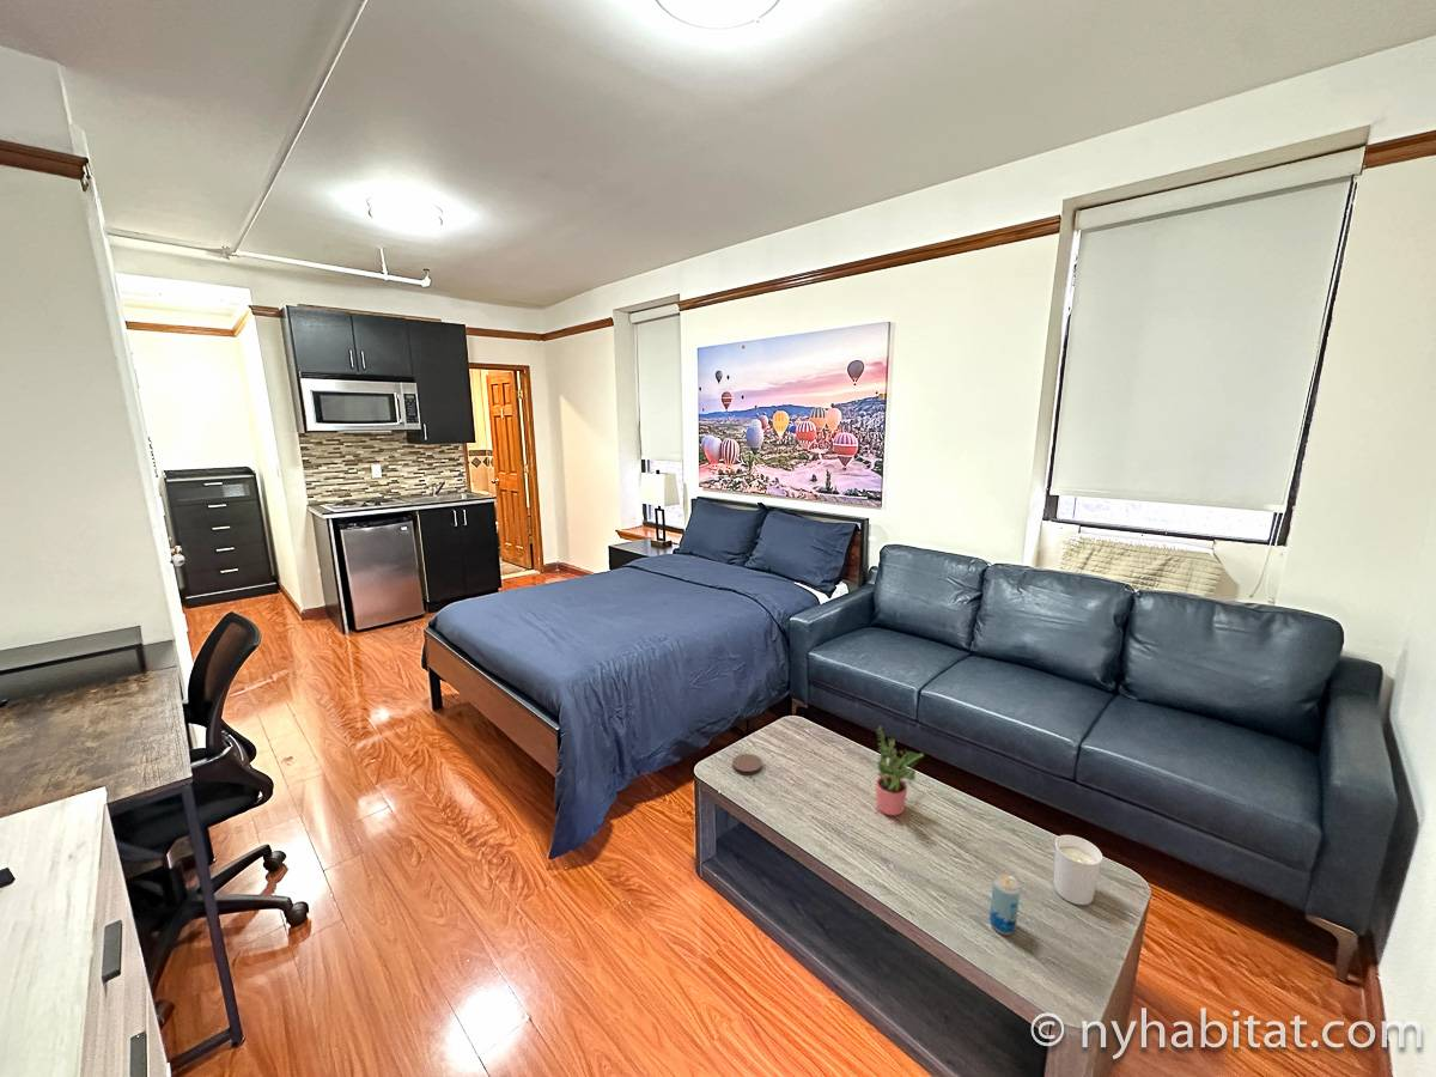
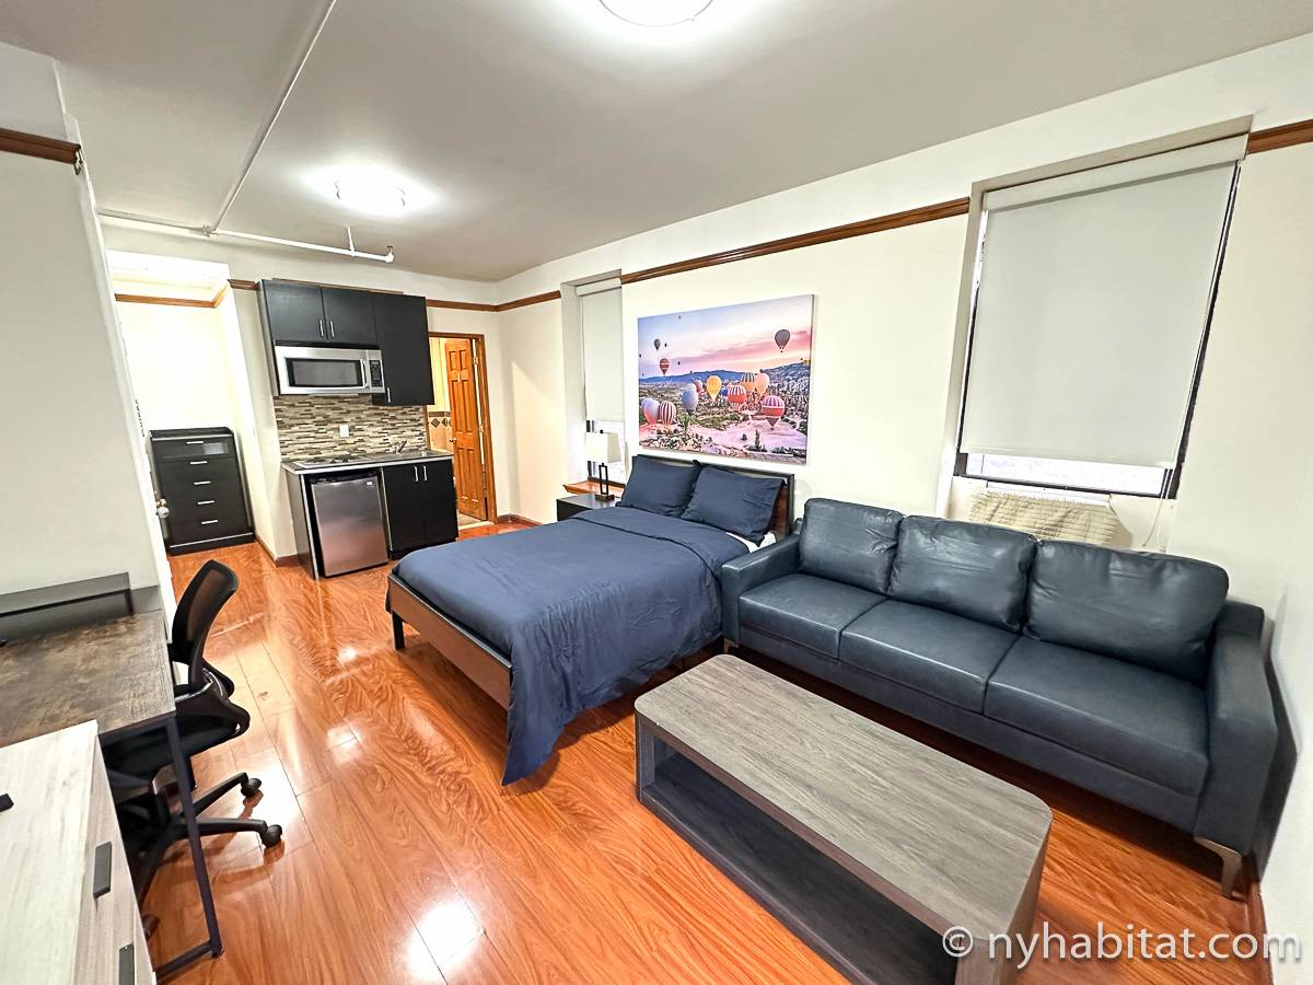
- coaster (747, 763)
- potted plant (905, 771)
- candle holder (1075, 870)
- beverage can (1004, 903)
